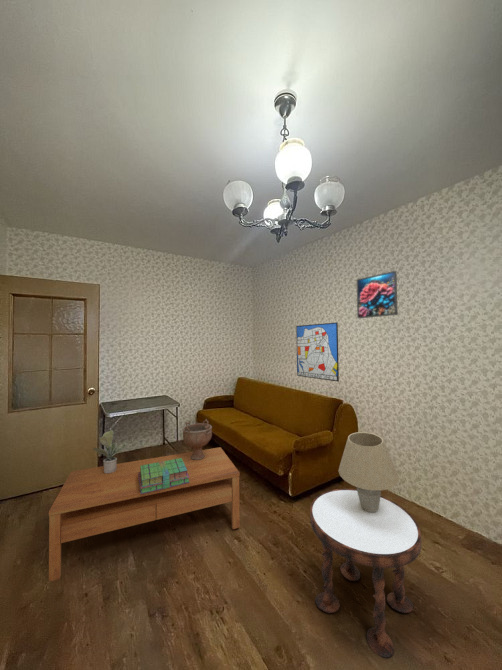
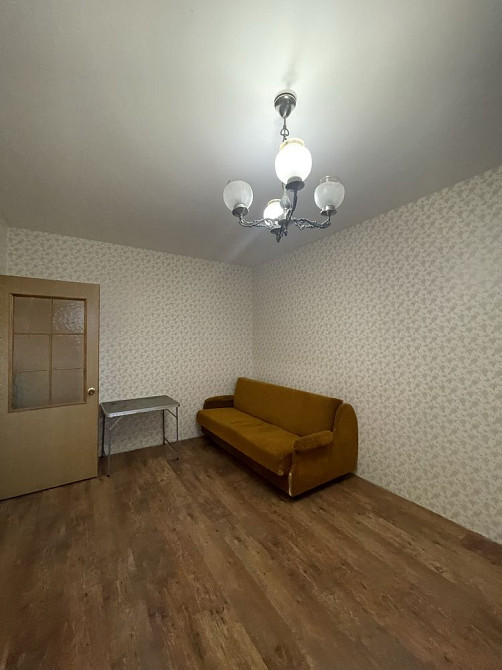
- table lamp (368, 471)
- potted plant (110, 449)
- stack of books (163, 473)
- decorative bowl (197, 439)
- side table (362, 559)
- coffee table (154, 499)
- wall art (315, 351)
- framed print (375, 296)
